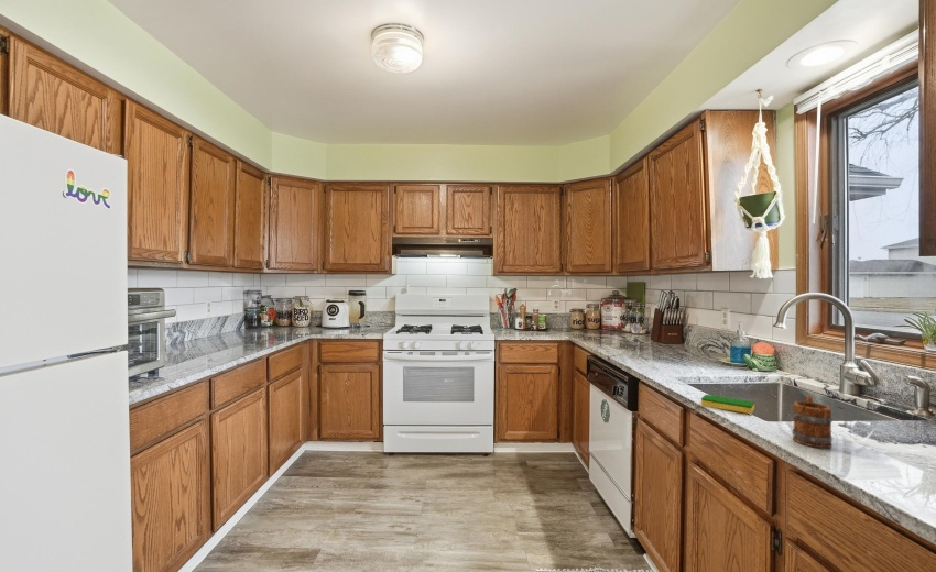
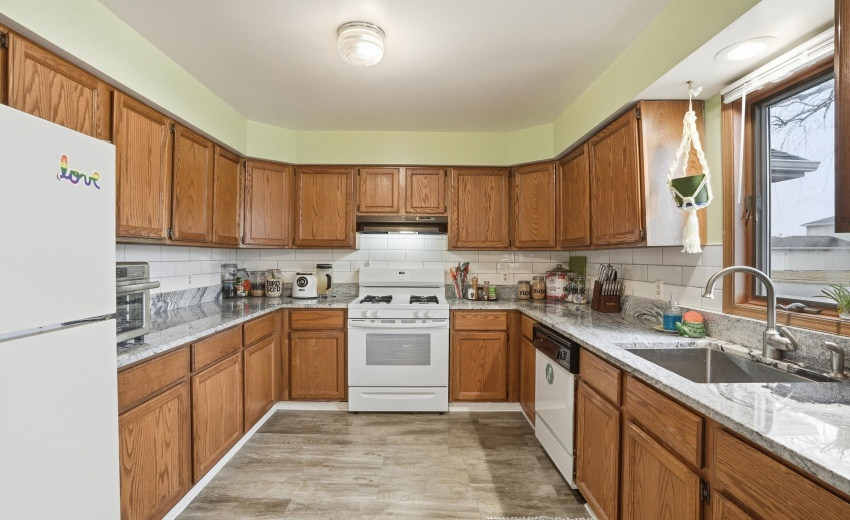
- dish sponge (727, 404)
- mug (810, 419)
